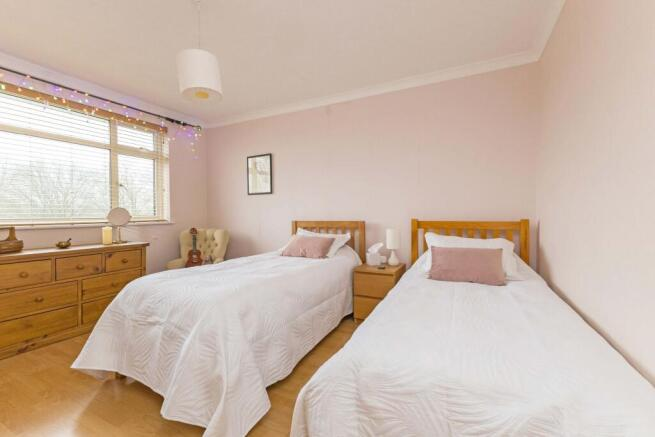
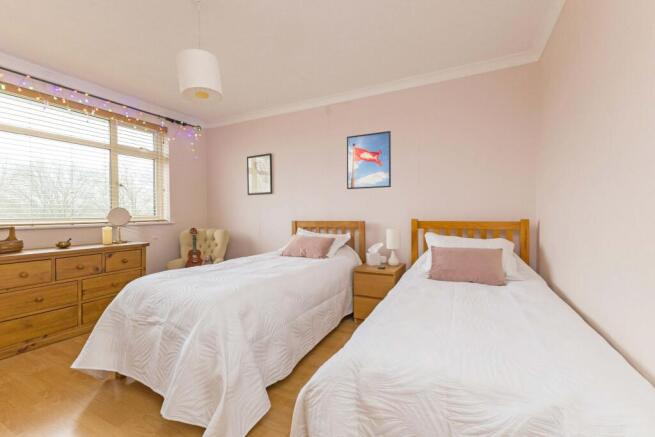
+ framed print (368, 161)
